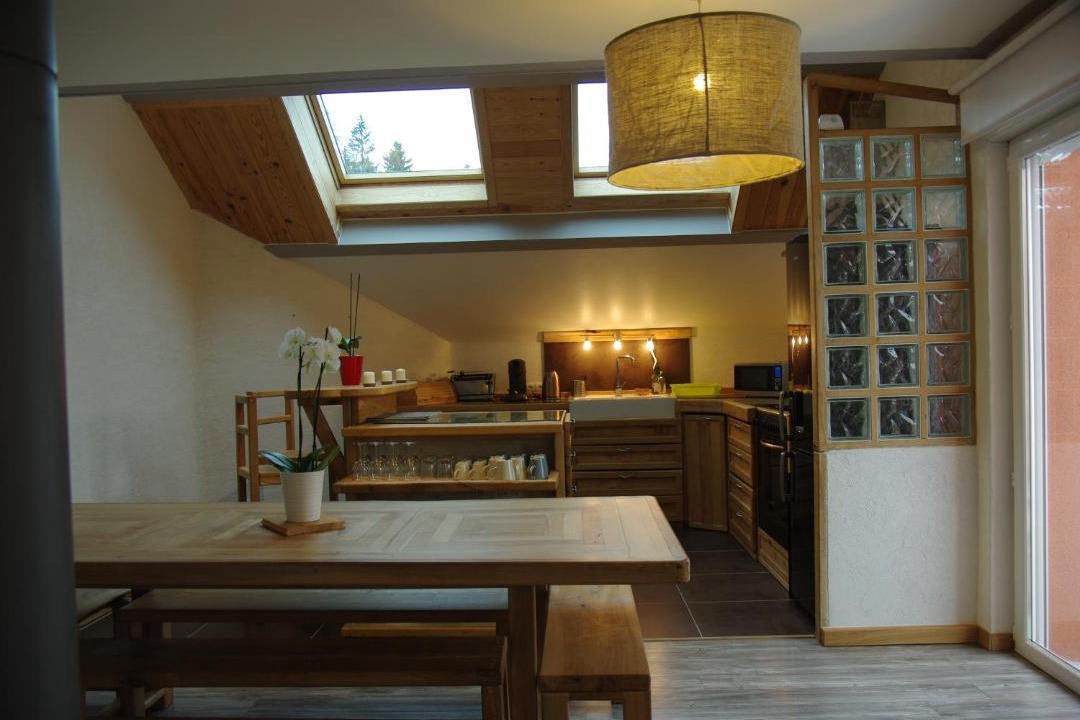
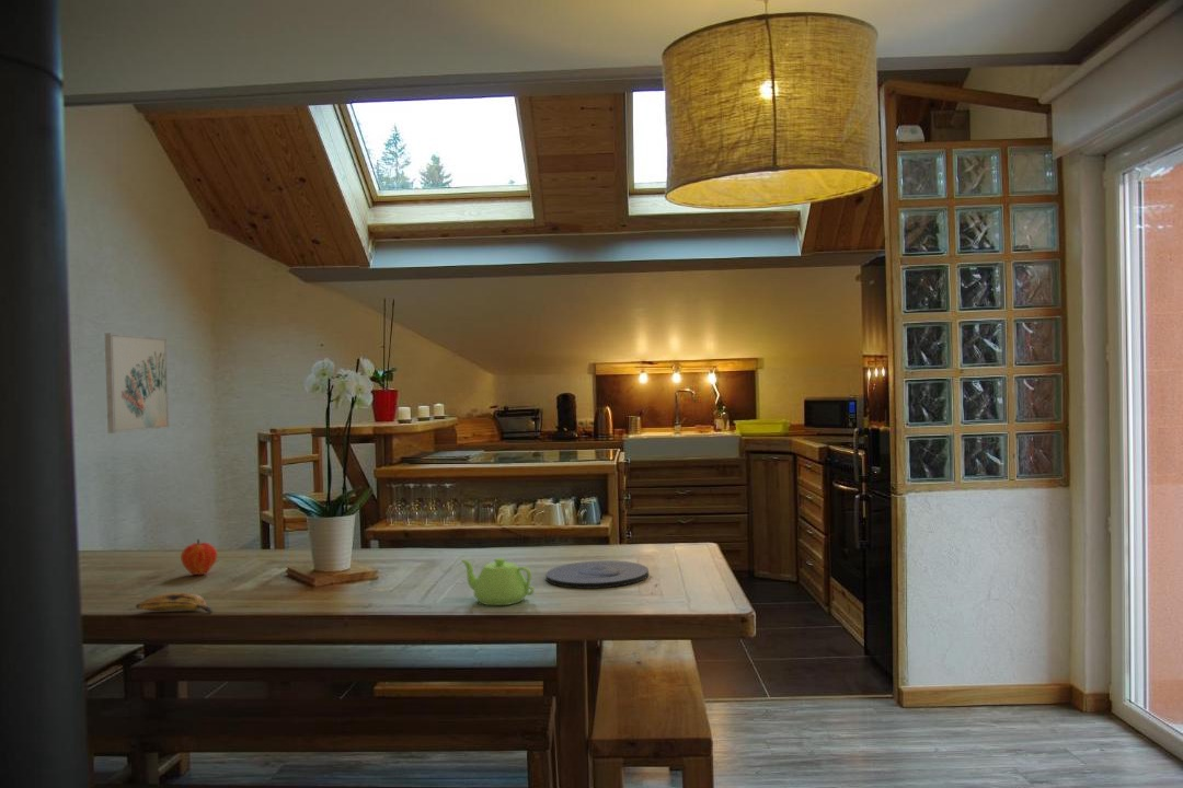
+ banana (179, 602)
+ wall art (138, 383)
+ teapot (496, 579)
+ plate (597, 570)
+ fruit (198, 556)
